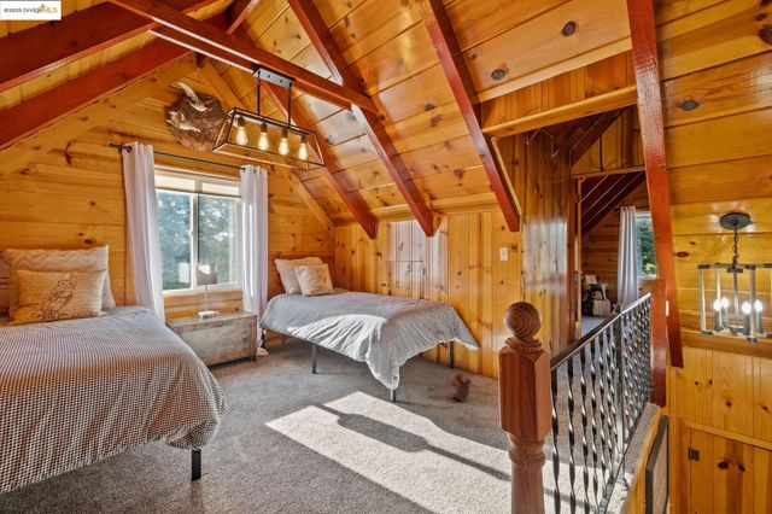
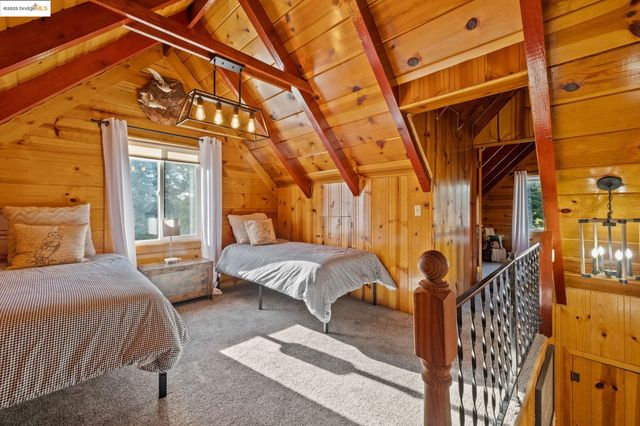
- plush toy (460, 385)
